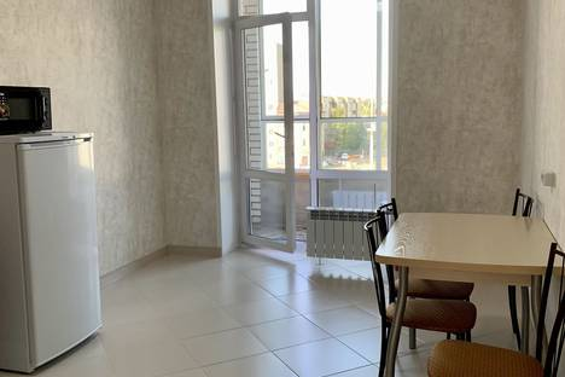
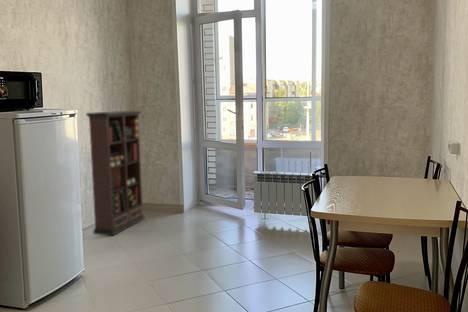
+ bookcase (118, 169)
